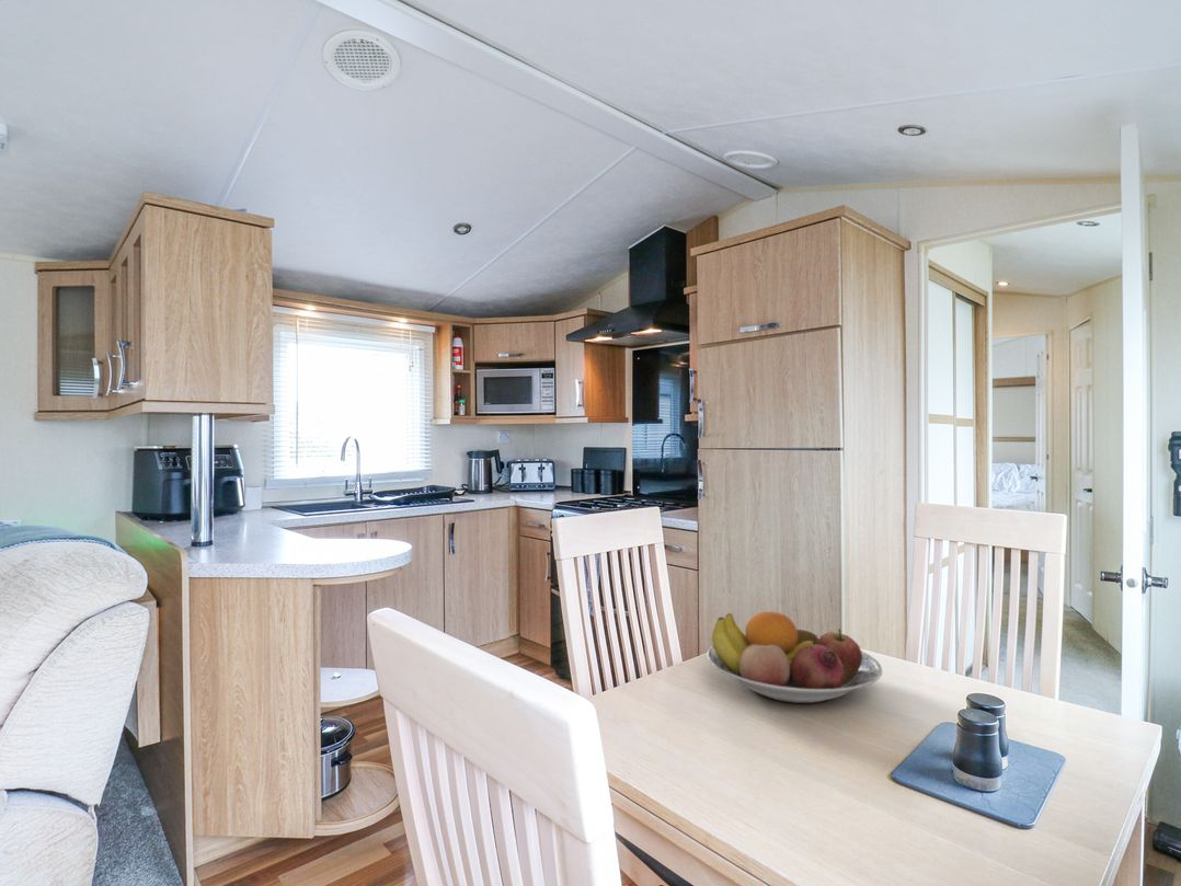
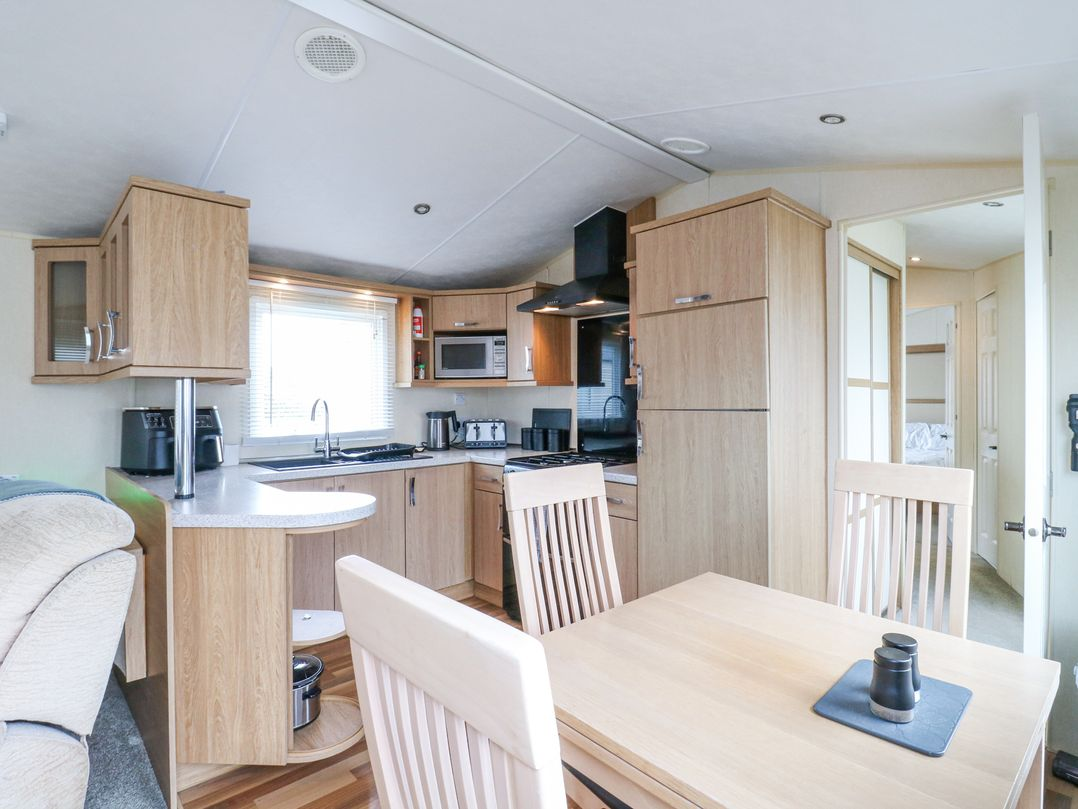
- fruit bowl (791, 652)
